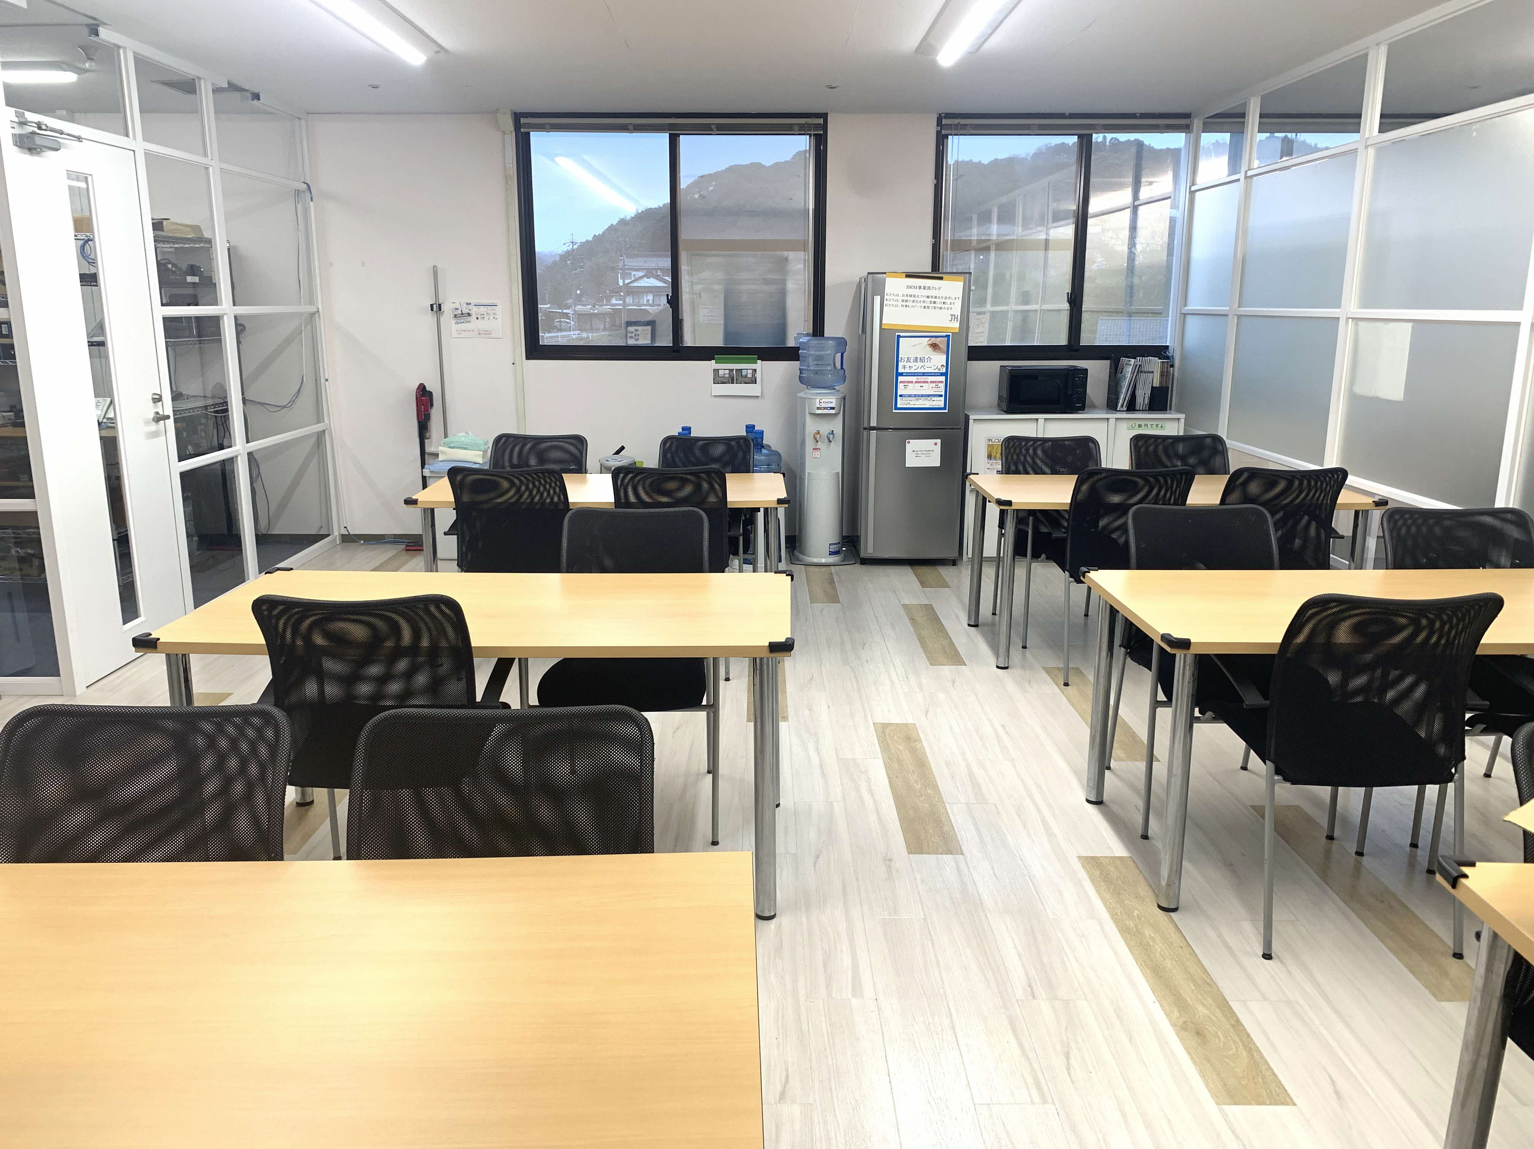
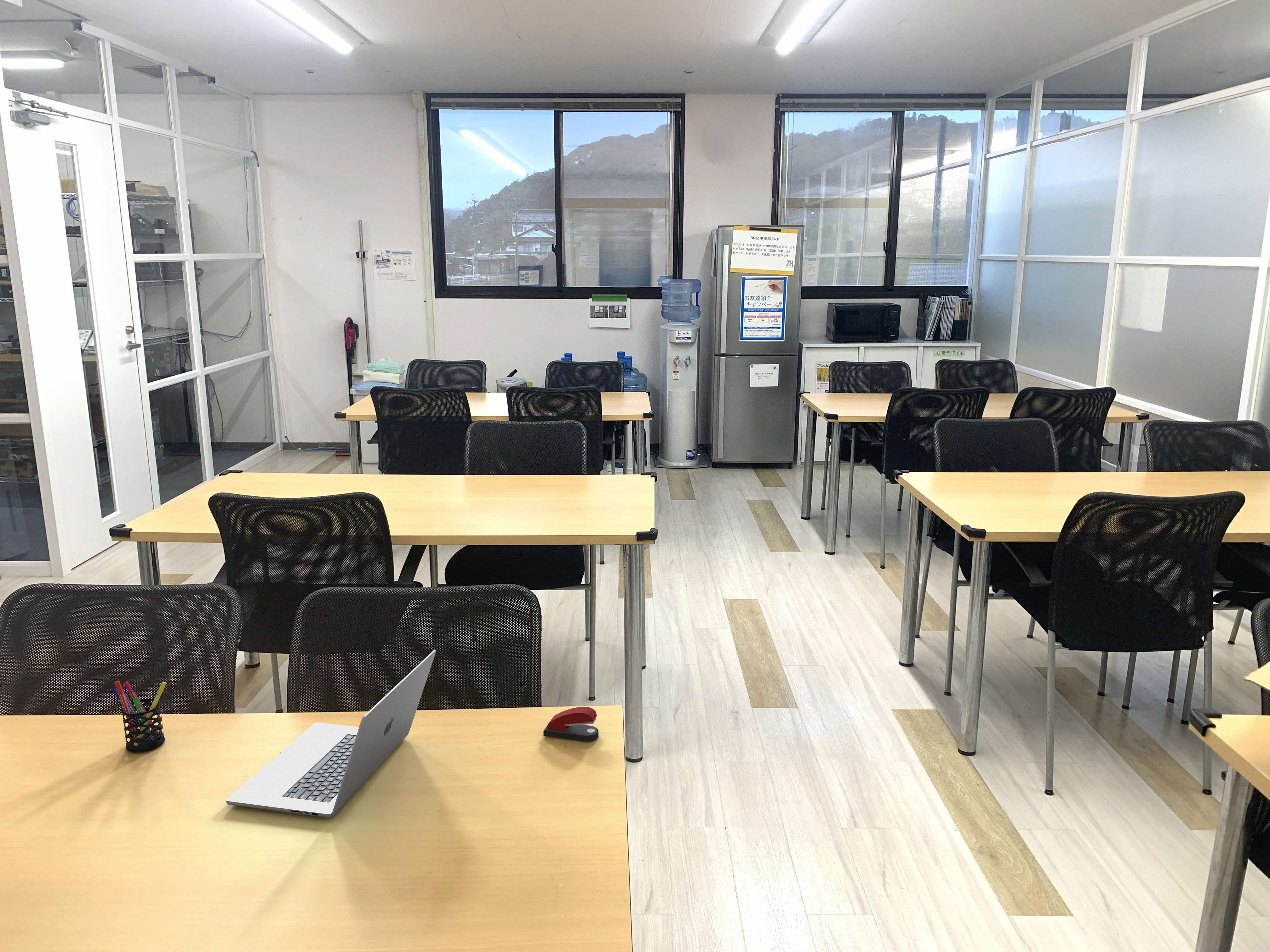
+ pen holder (139, 713)
+ stapler (572, 721)
+ laptop (337, 725)
